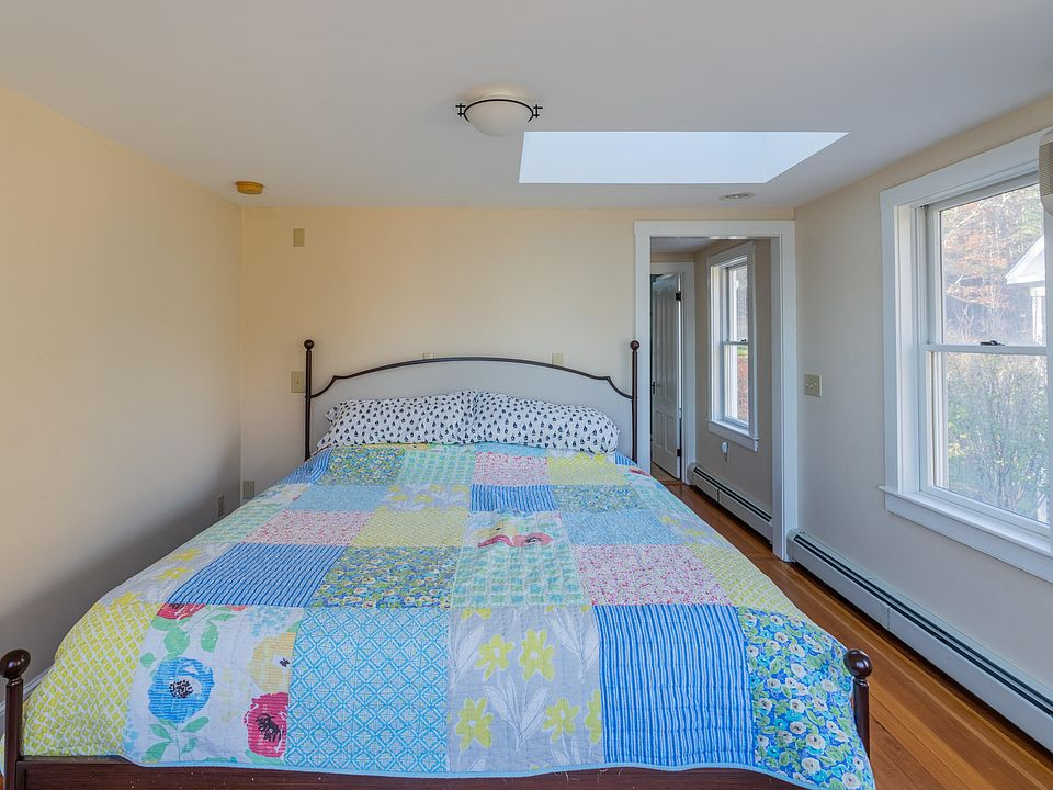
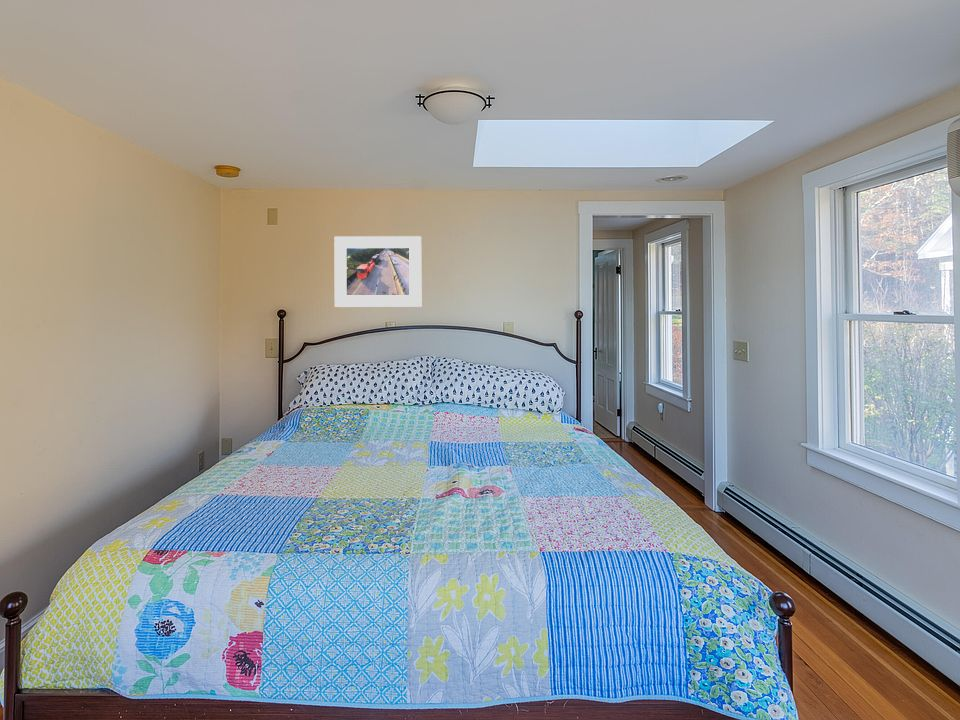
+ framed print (378, 271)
